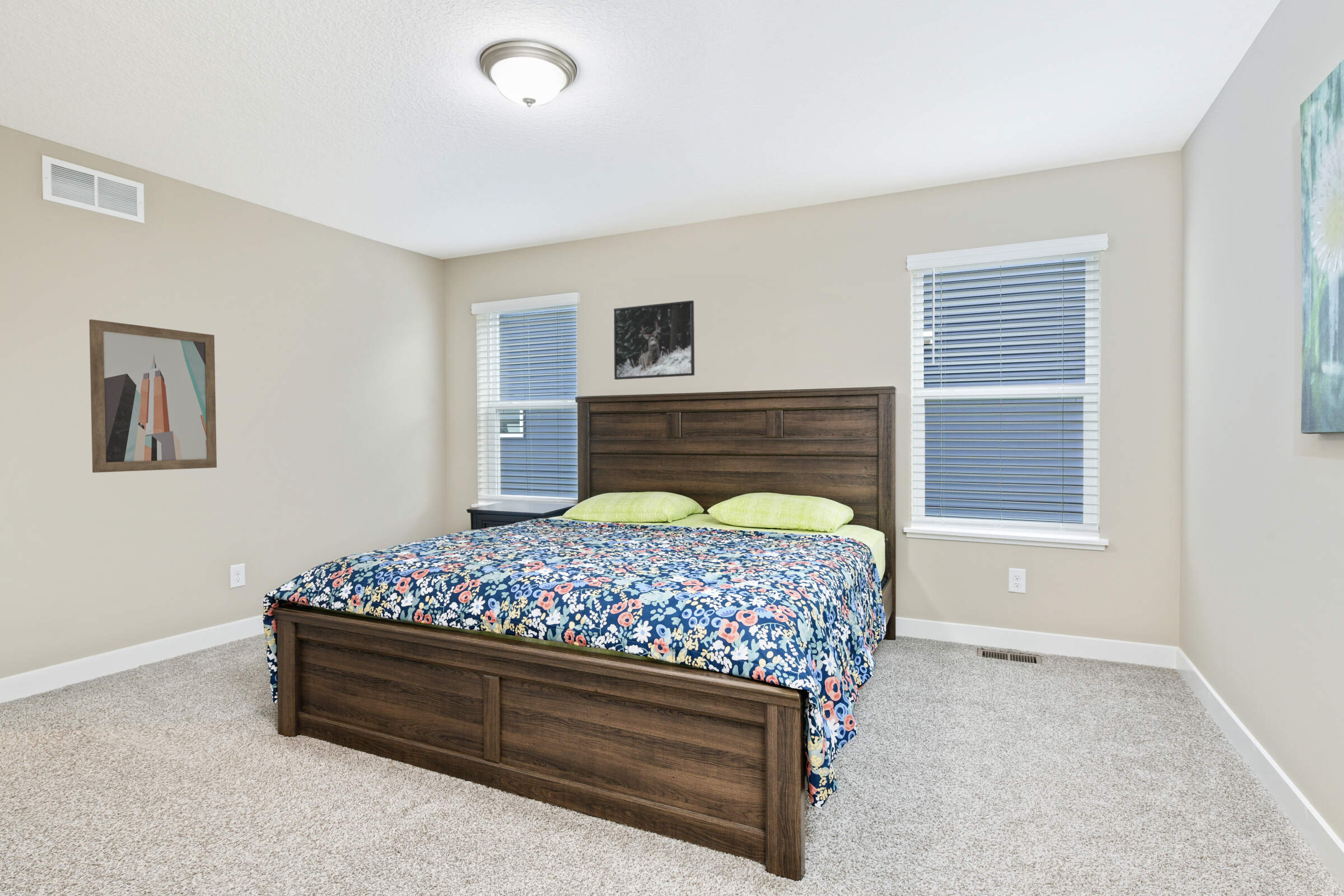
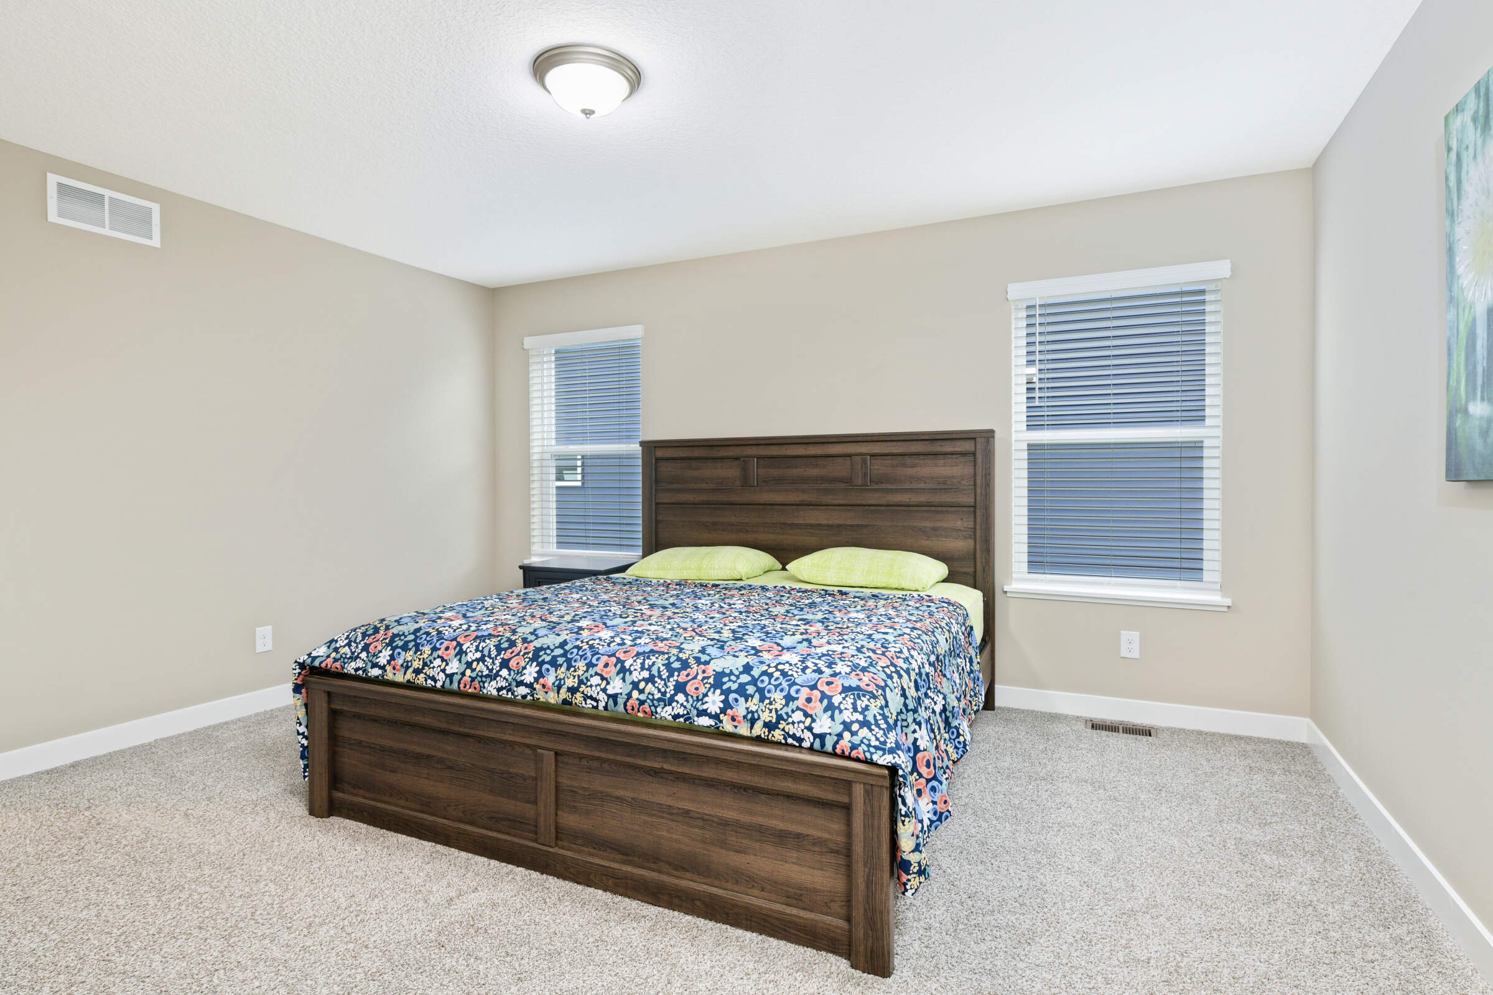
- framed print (653, 341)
- wall art (157, 399)
